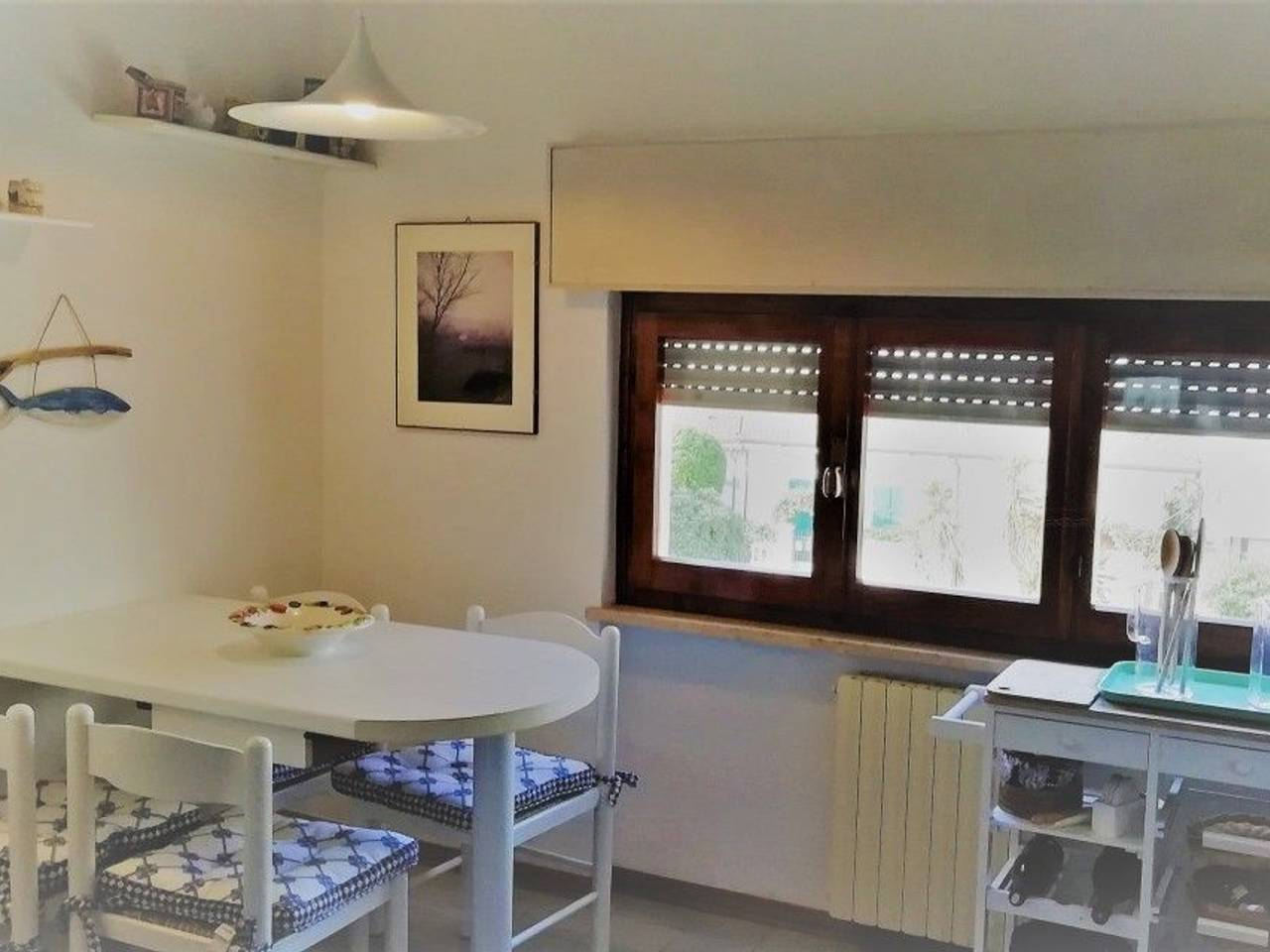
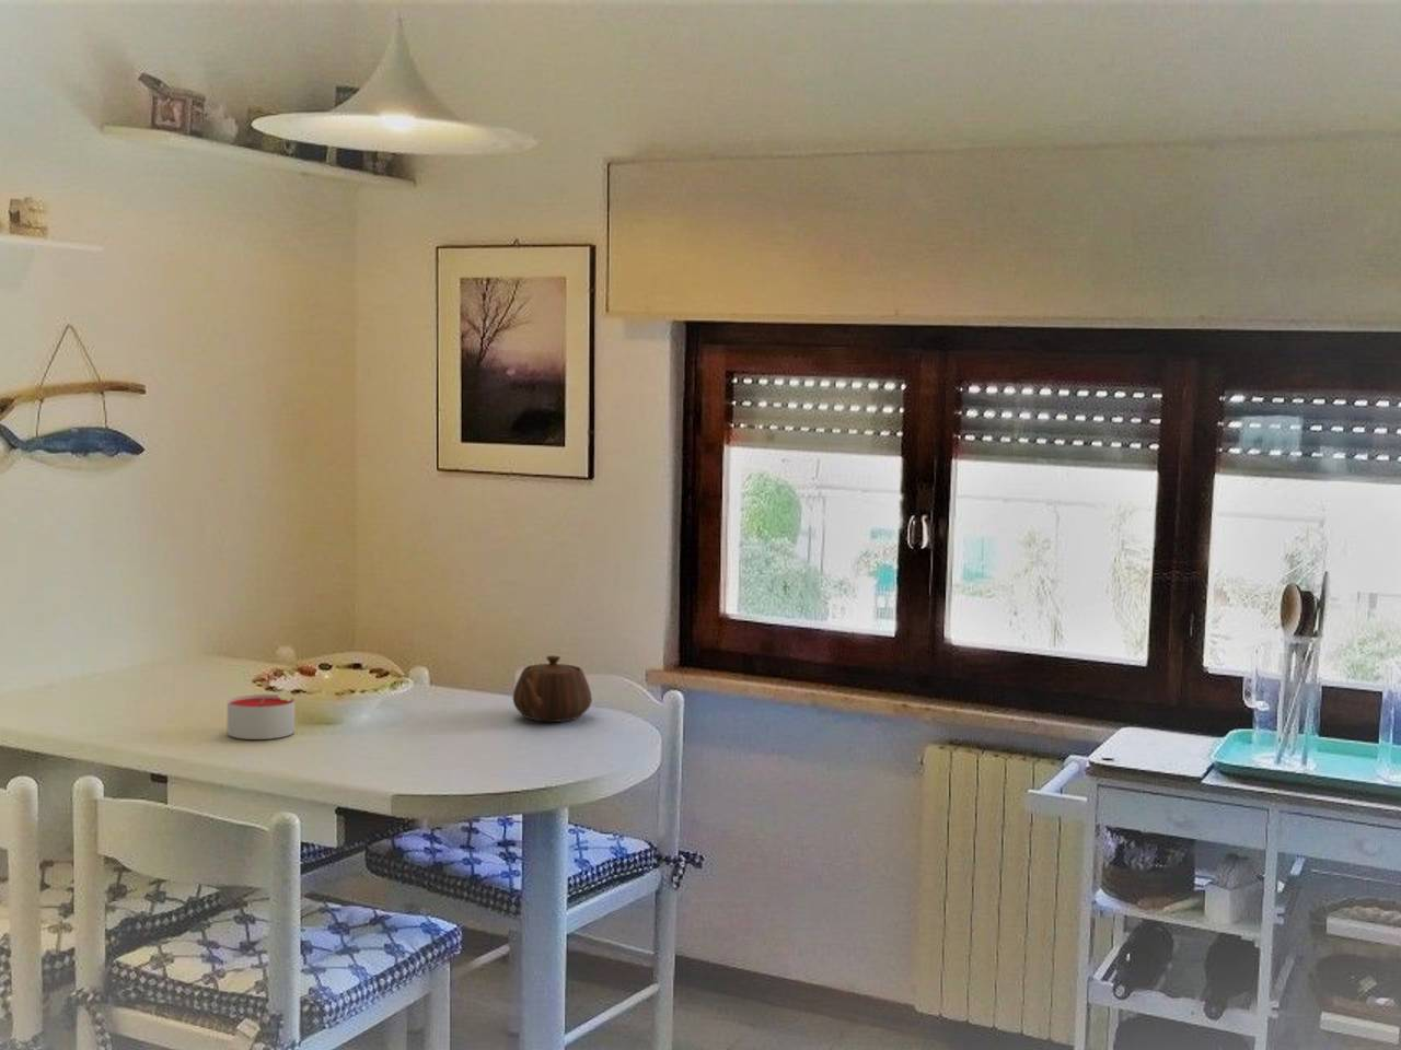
+ candle (260, 716)
+ teapot (550, 687)
